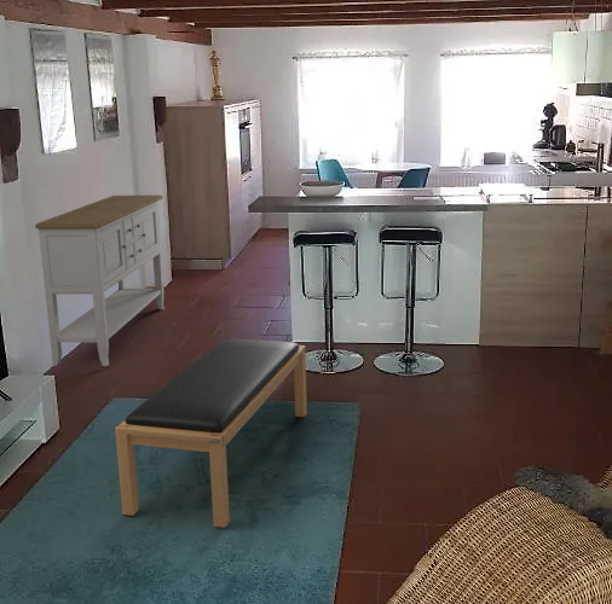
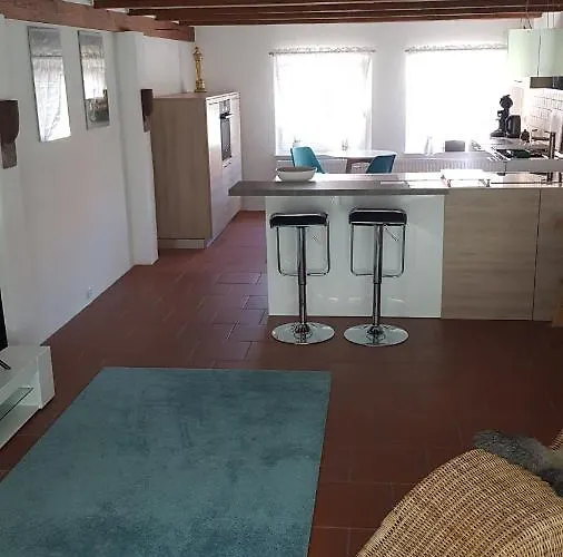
- sideboard (112, 272)
- bench (224, 414)
